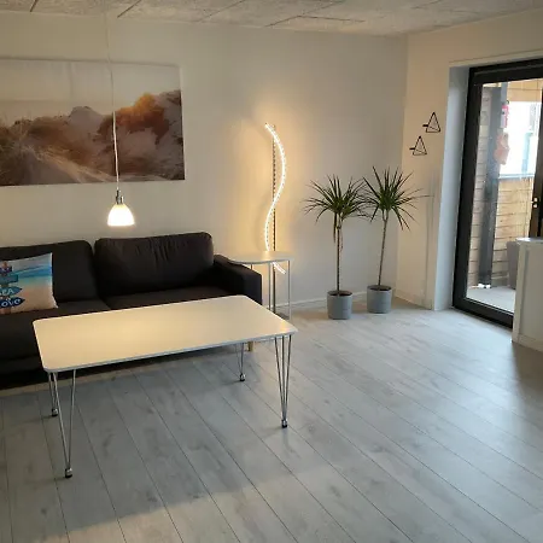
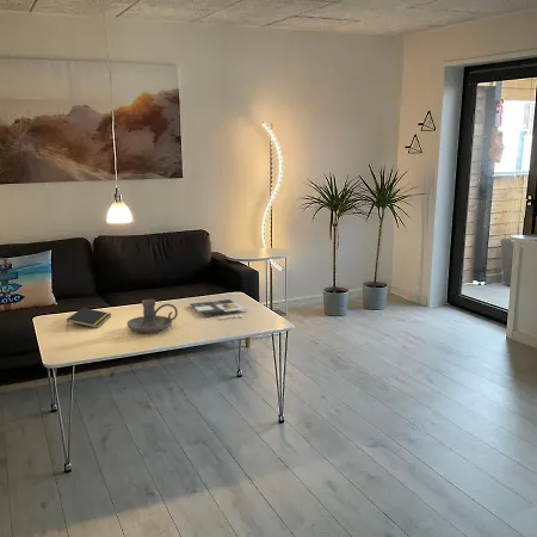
+ magazine (220, 309)
+ candle holder (154, 314)
+ notepad (90, 316)
